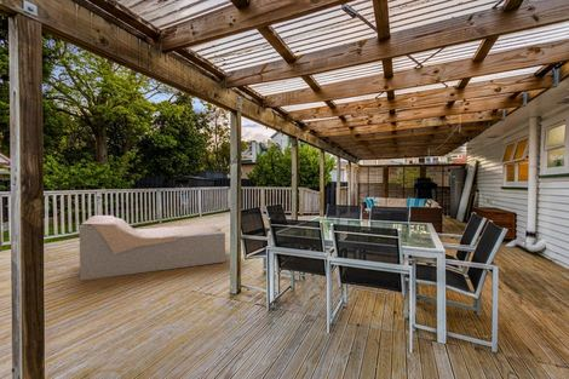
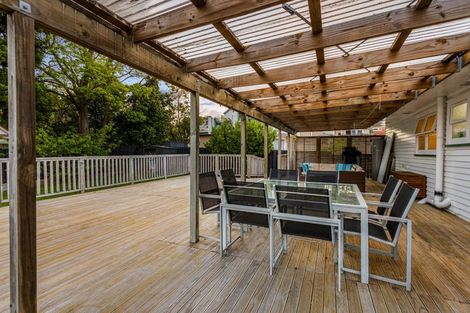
- lounge chair (157, 239)
